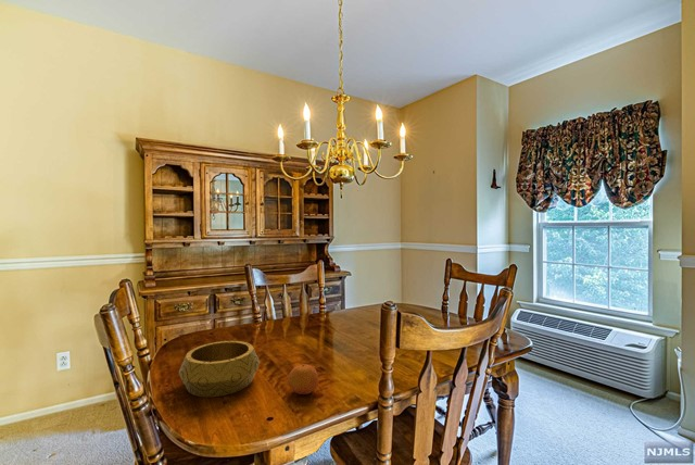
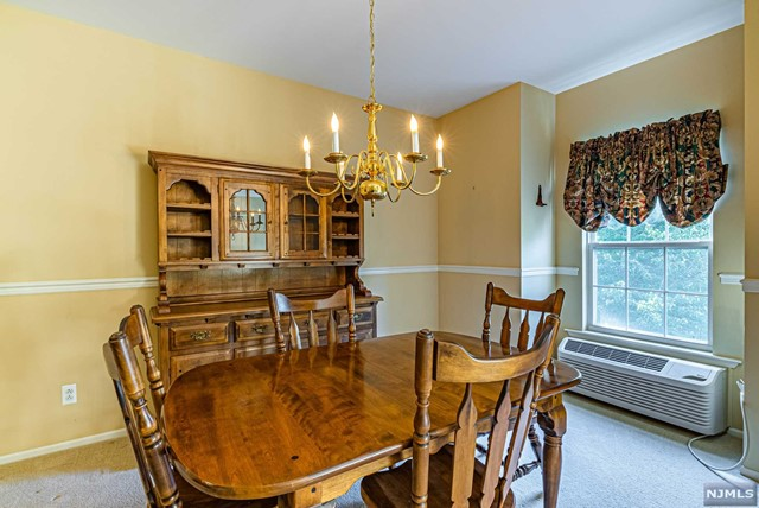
- fruit (303, 378)
- decorative bowl (220, 366)
